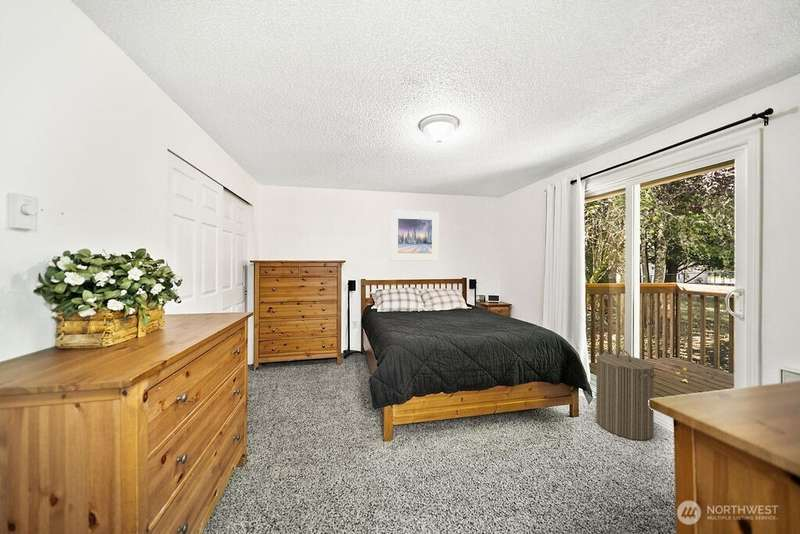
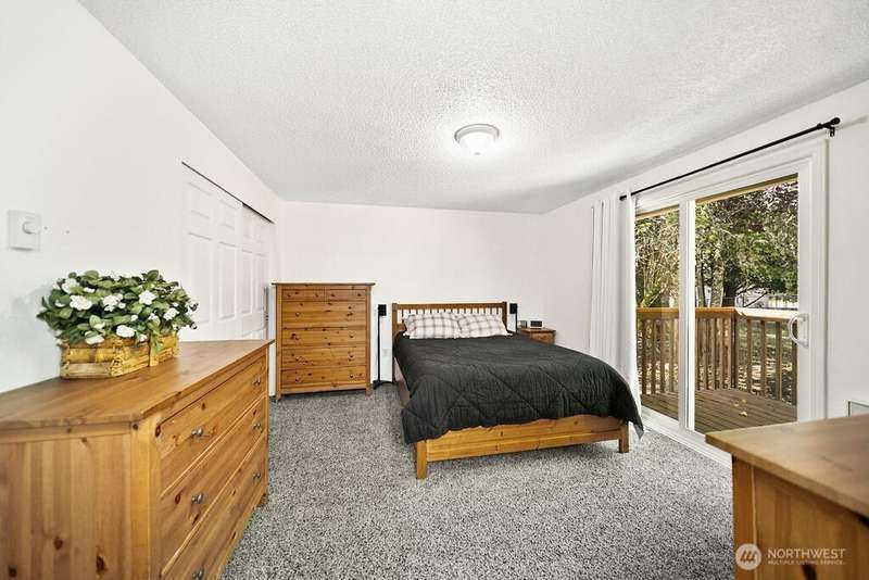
- laundry hamper (623, 388)
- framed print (415, 236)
